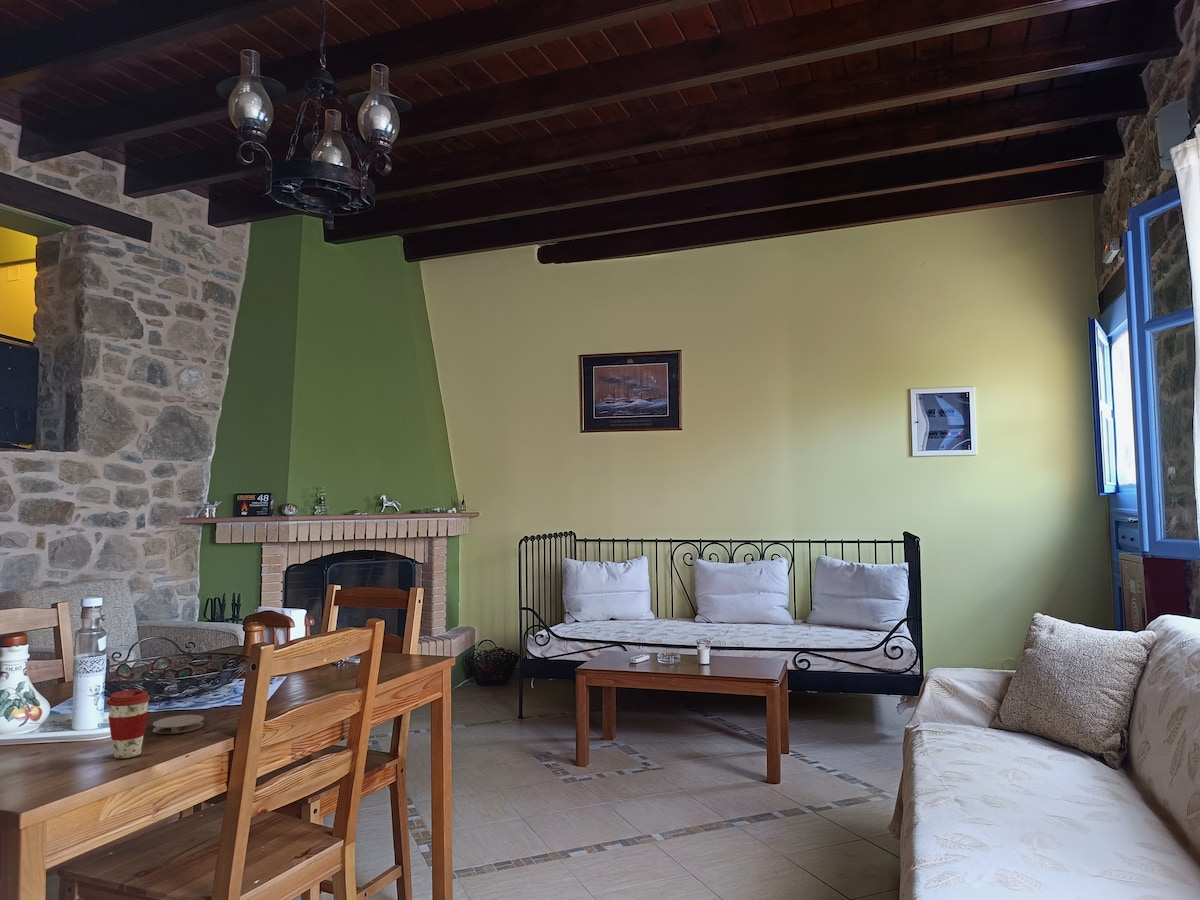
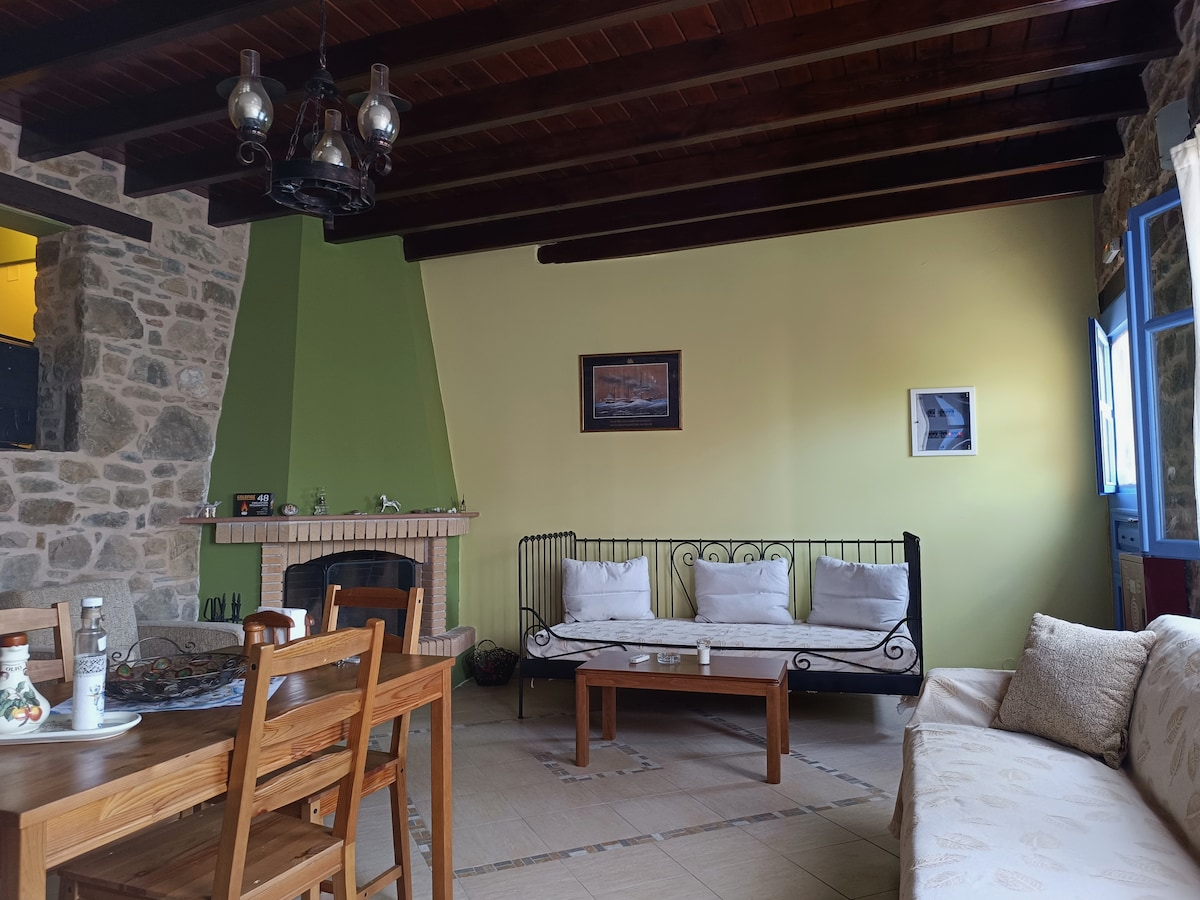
- coaster (178, 724)
- coffee cup (128, 723)
